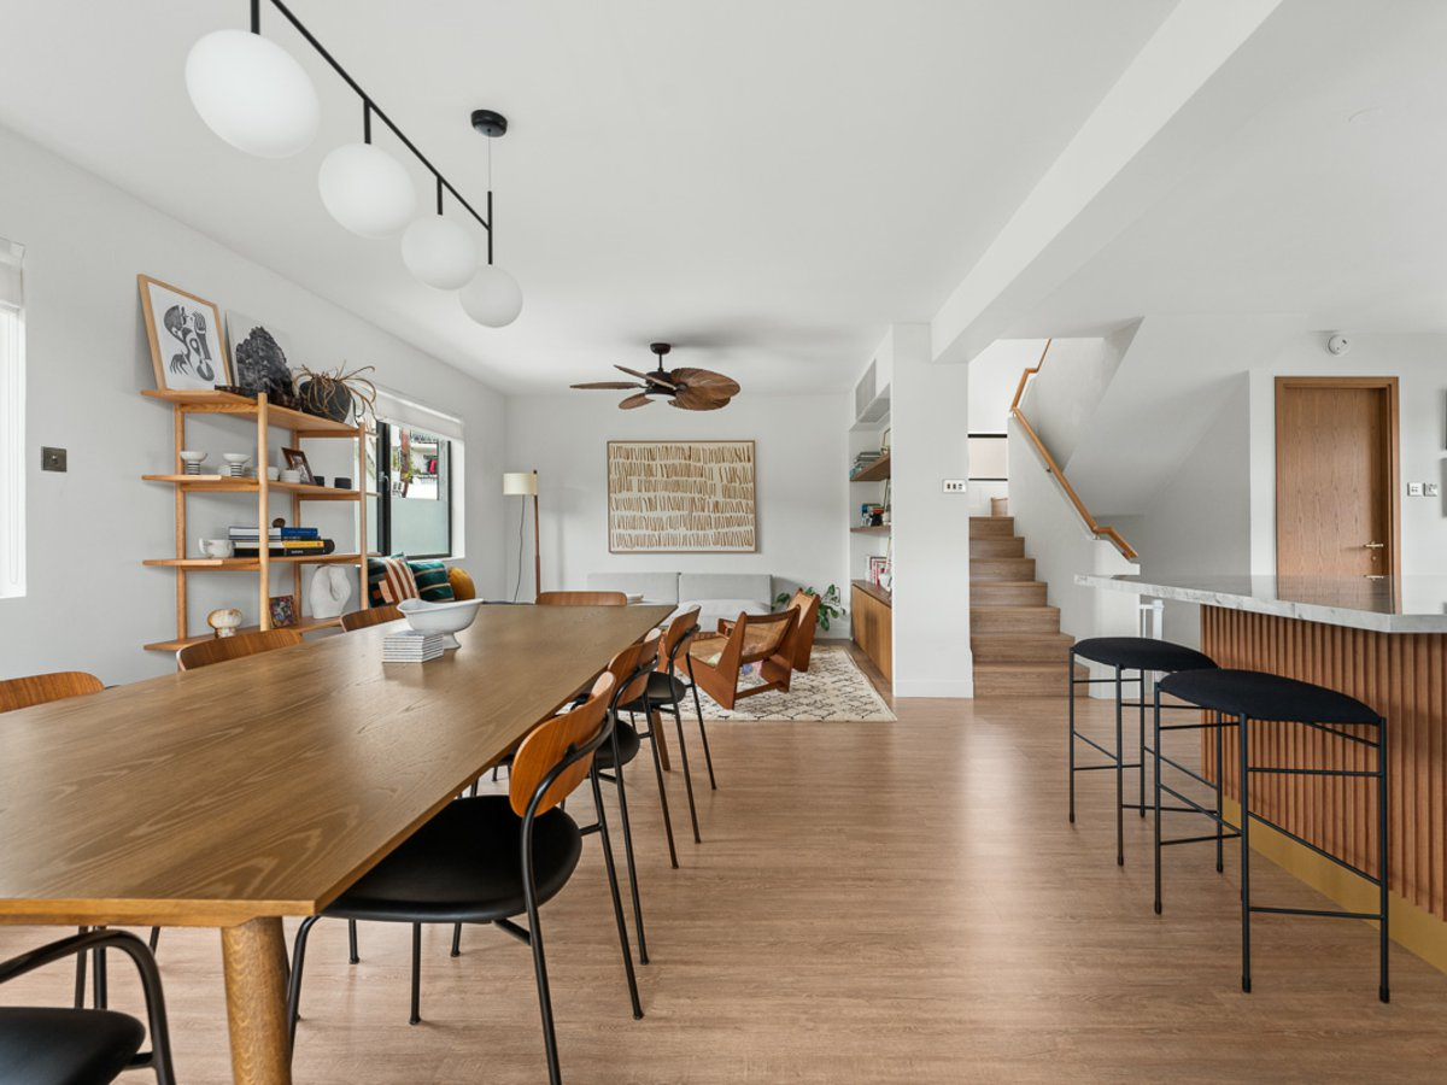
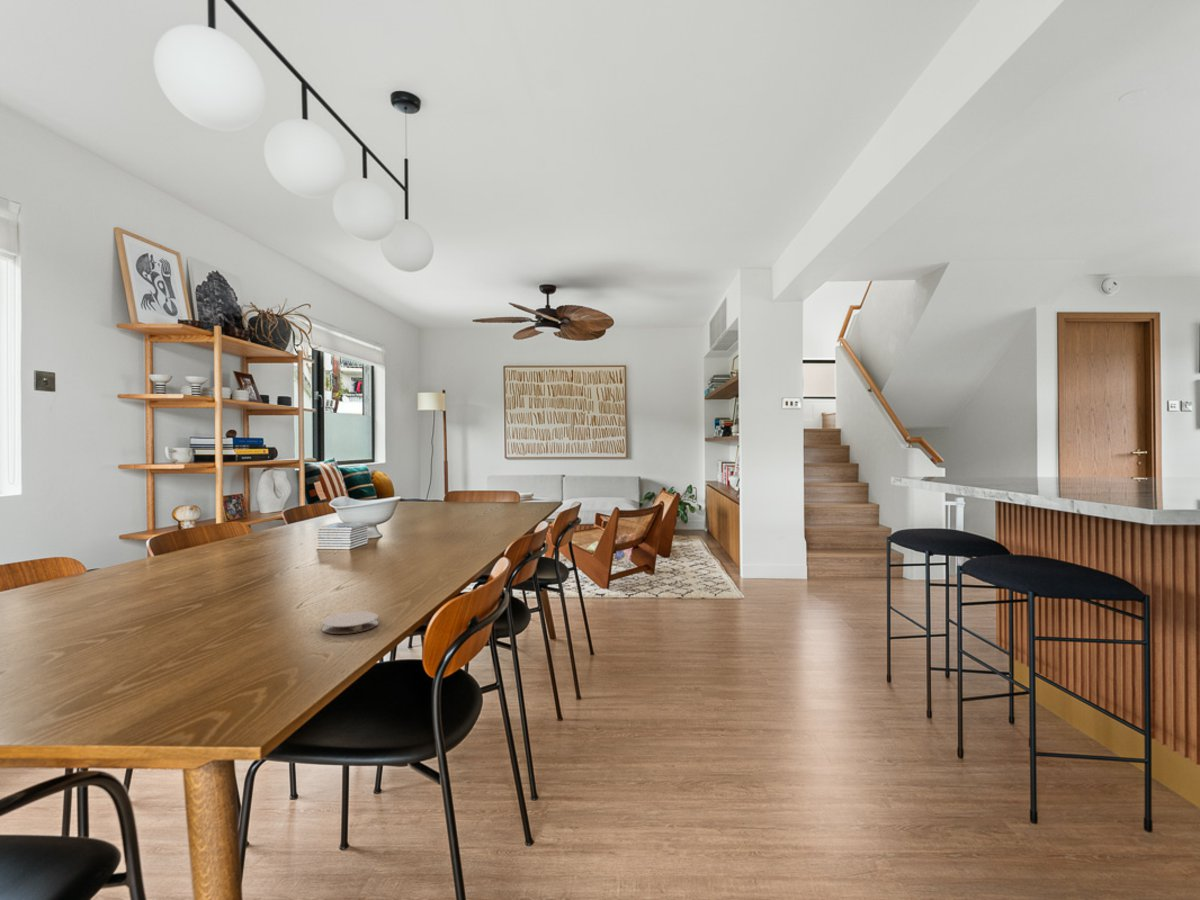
+ coaster (350, 622)
